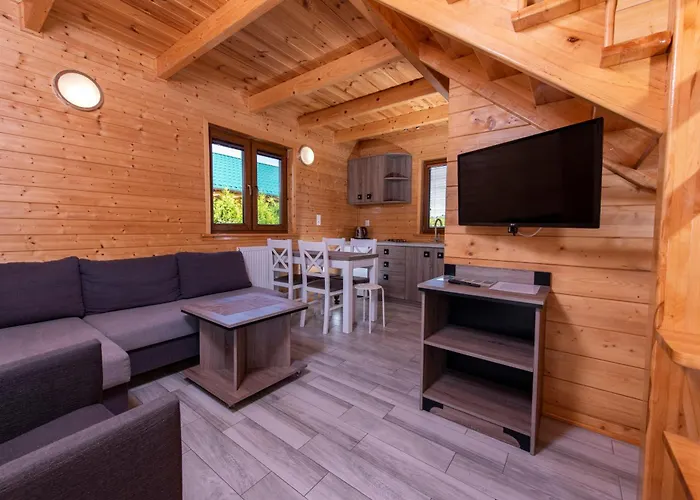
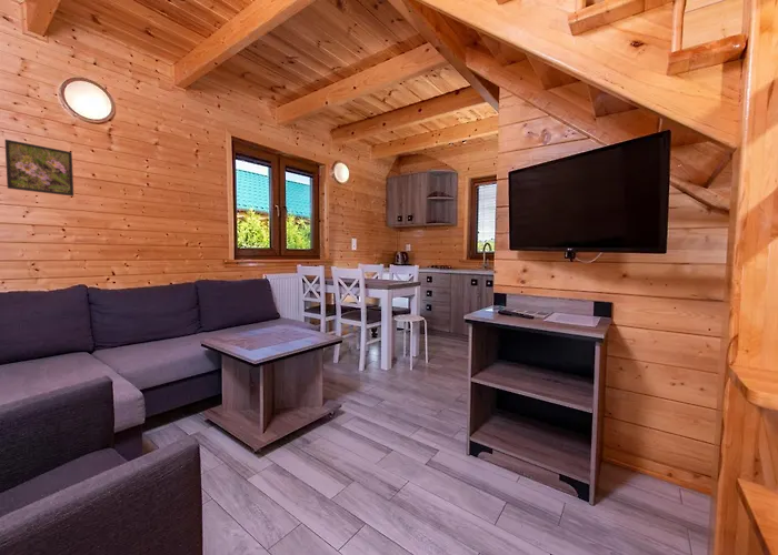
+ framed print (41, 169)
